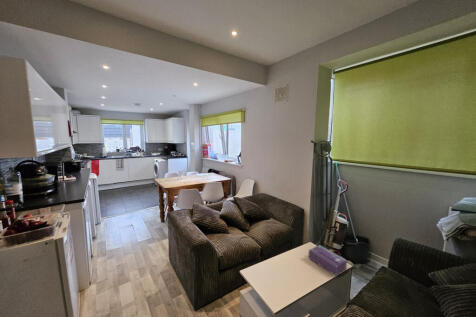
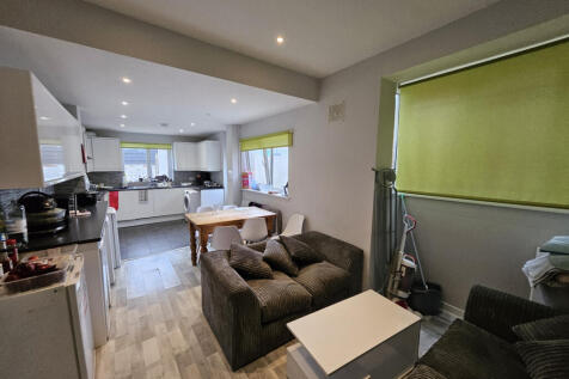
- tissue box (326, 258)
